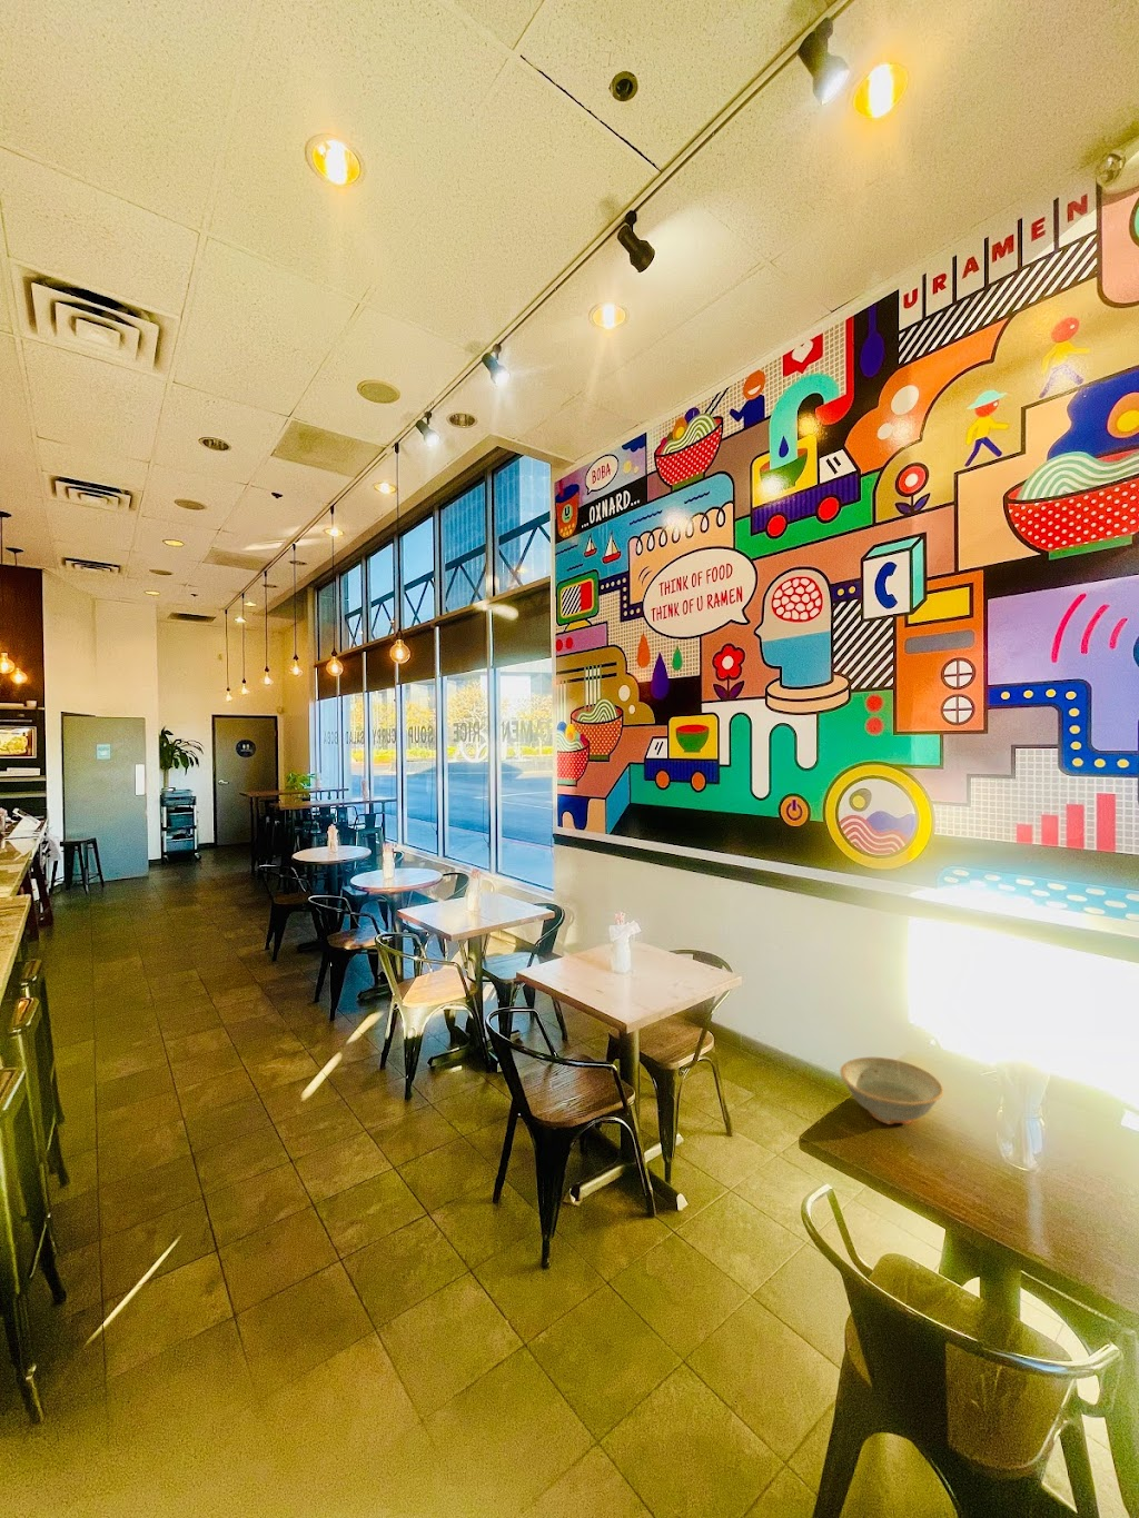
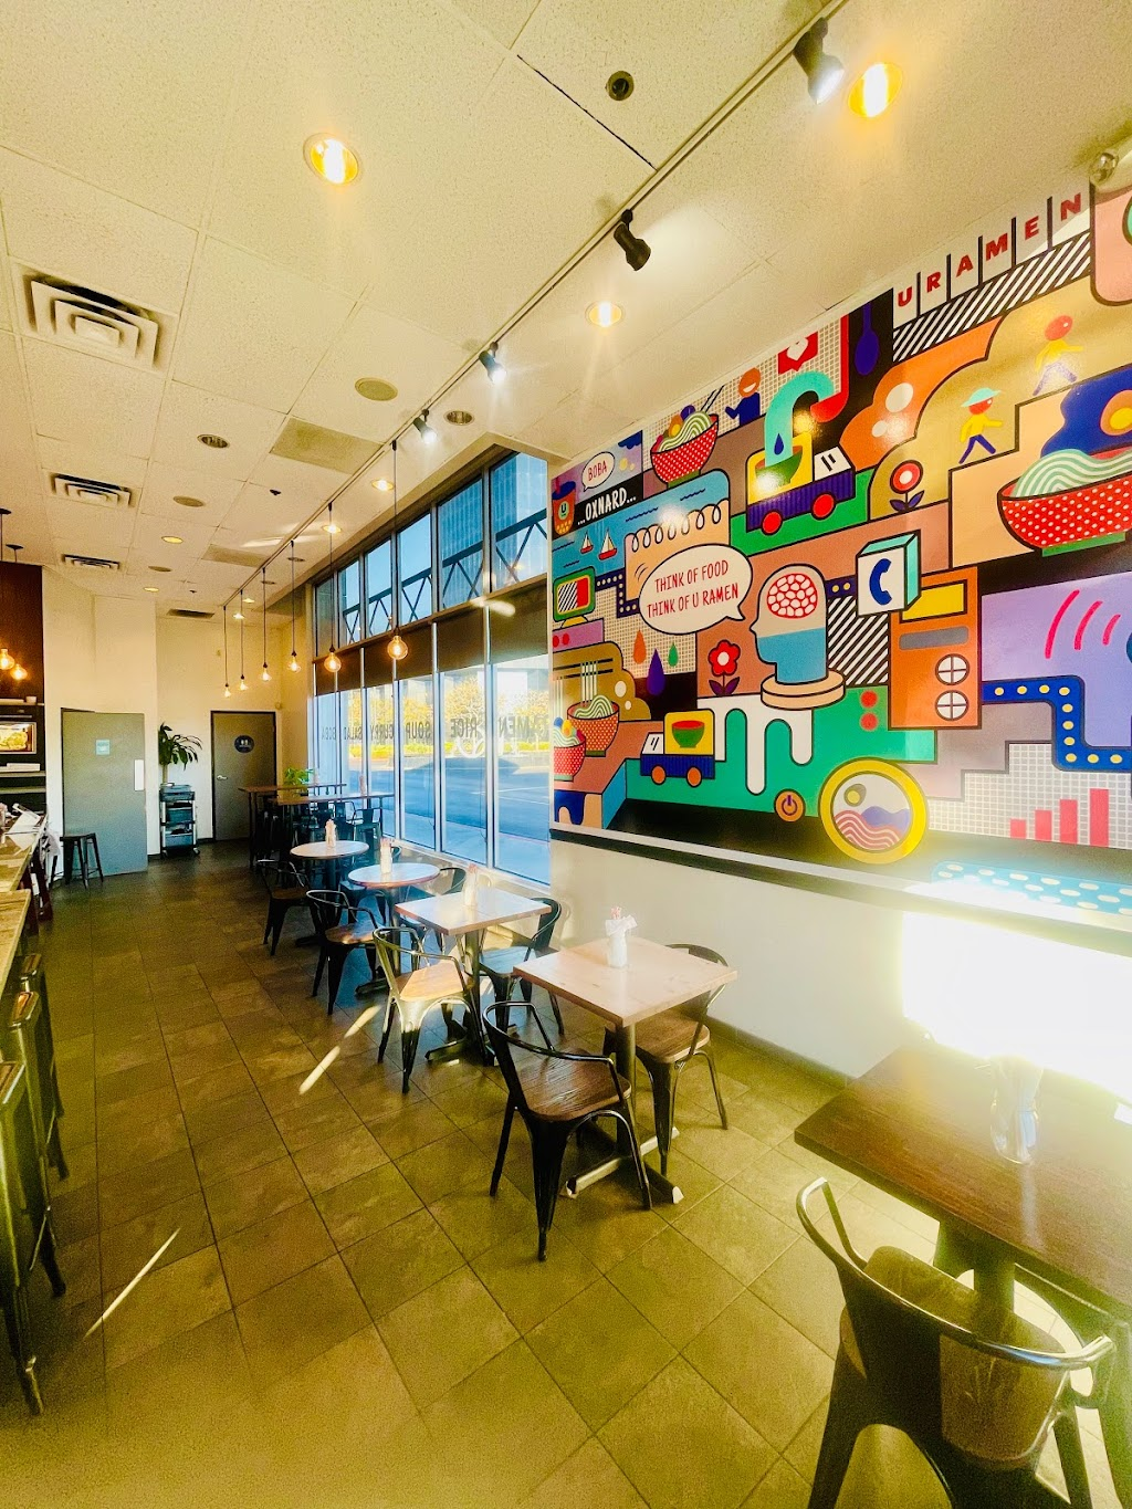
- dish (890, 1096)
